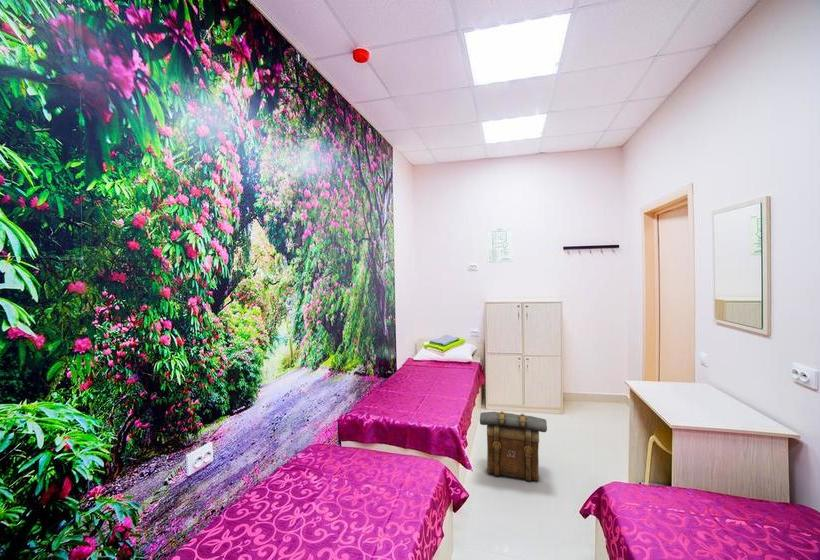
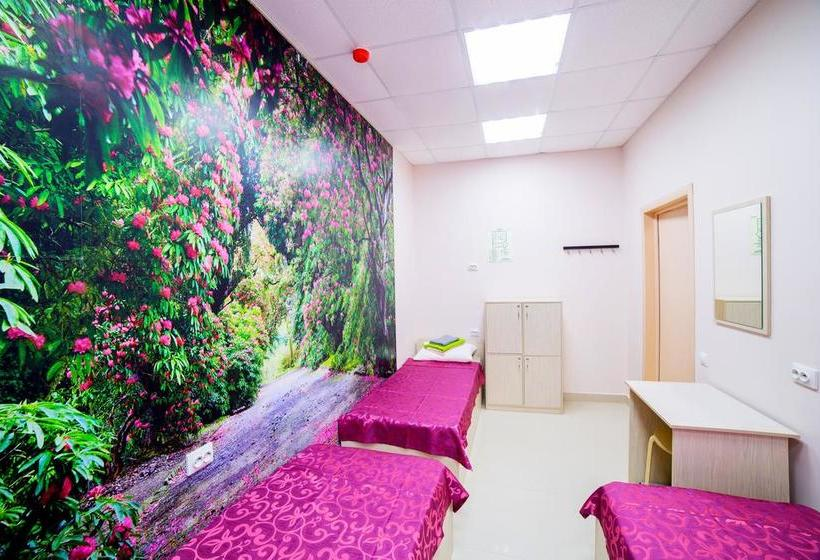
- backpack (512, 443)
